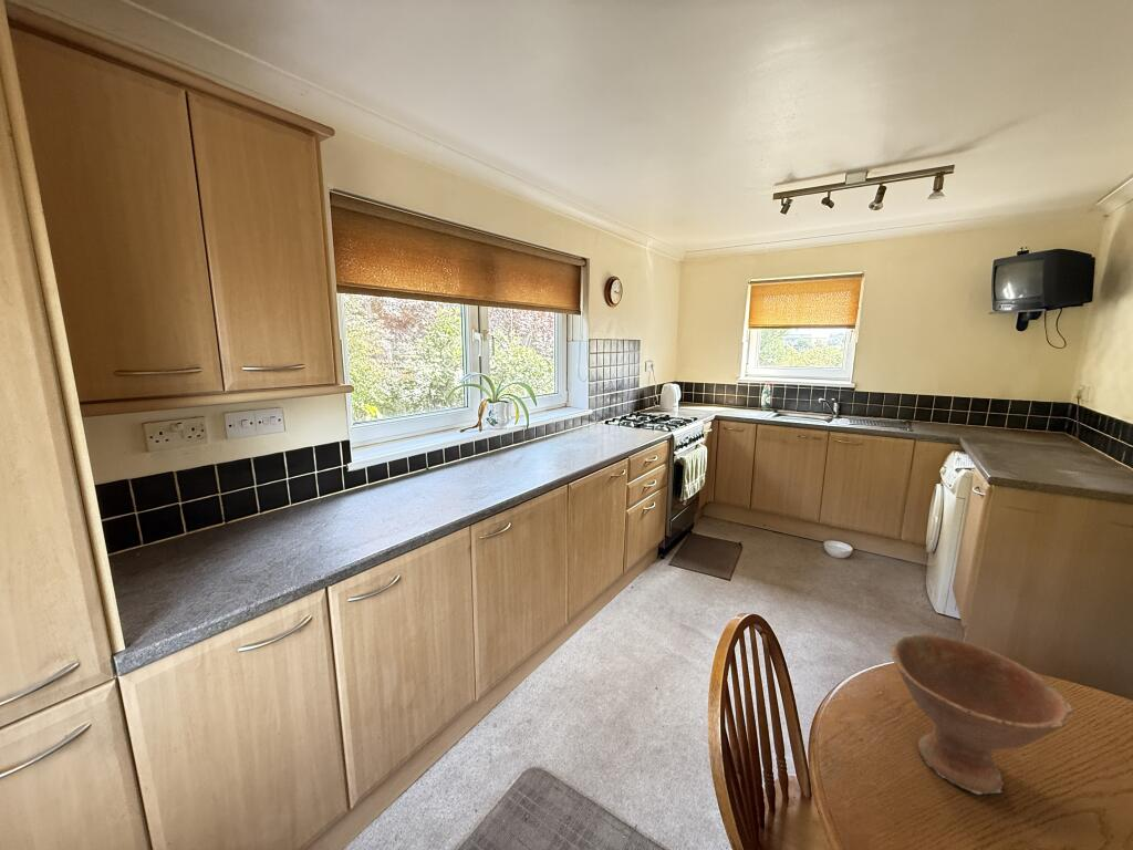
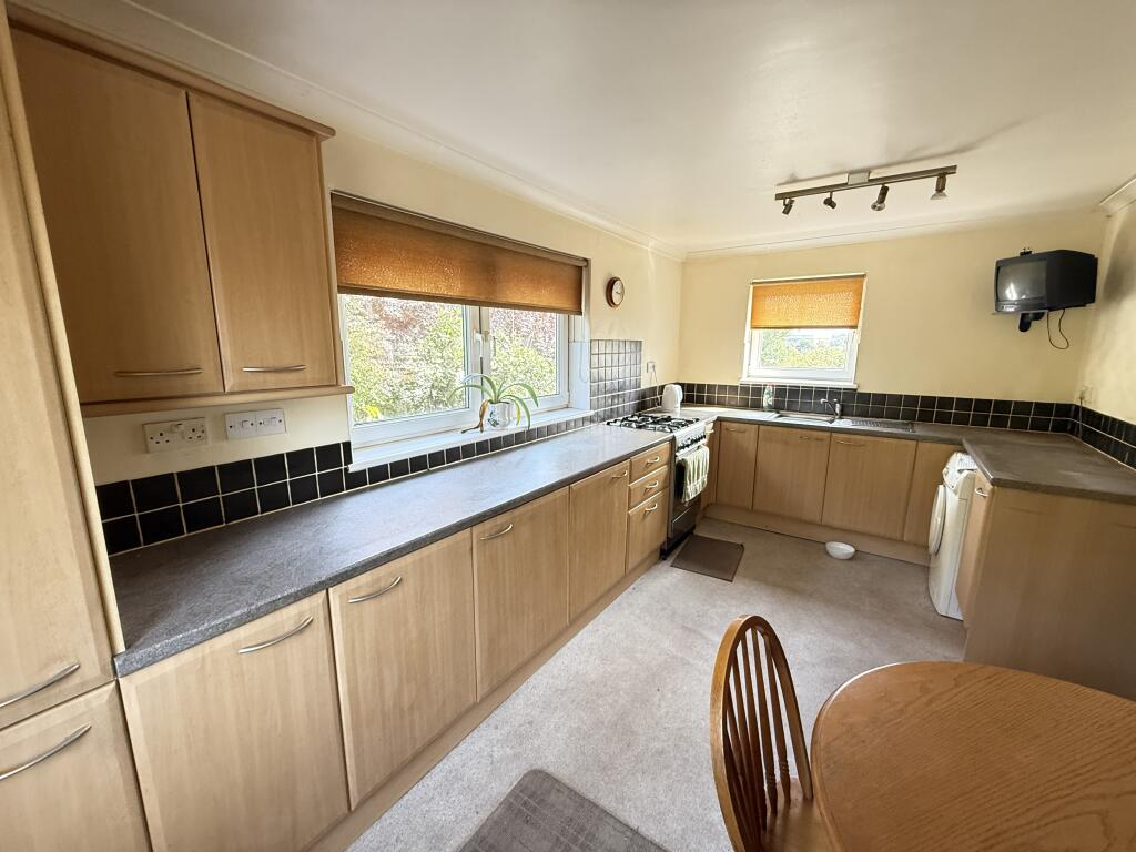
- bowl (963, 717)
